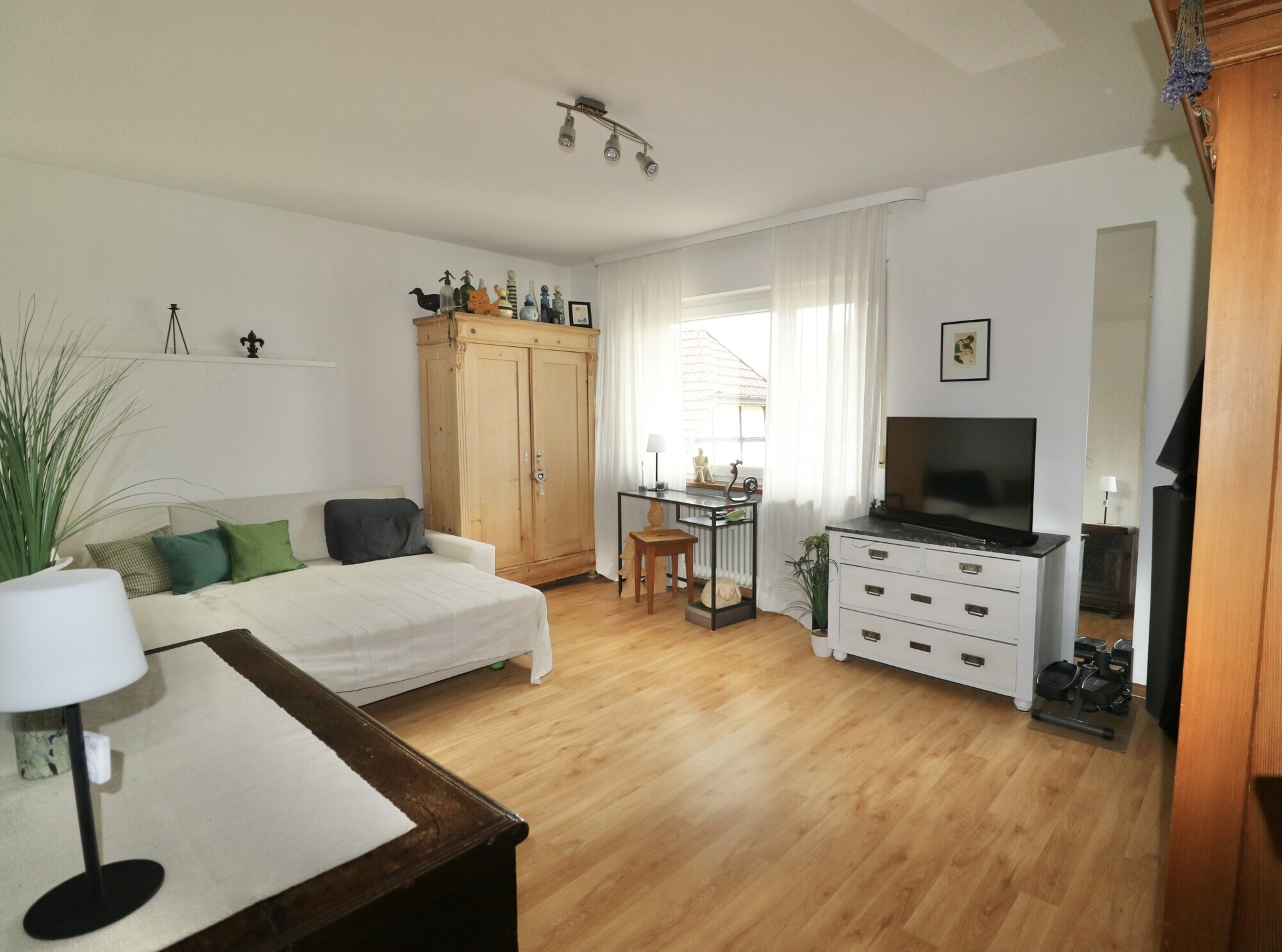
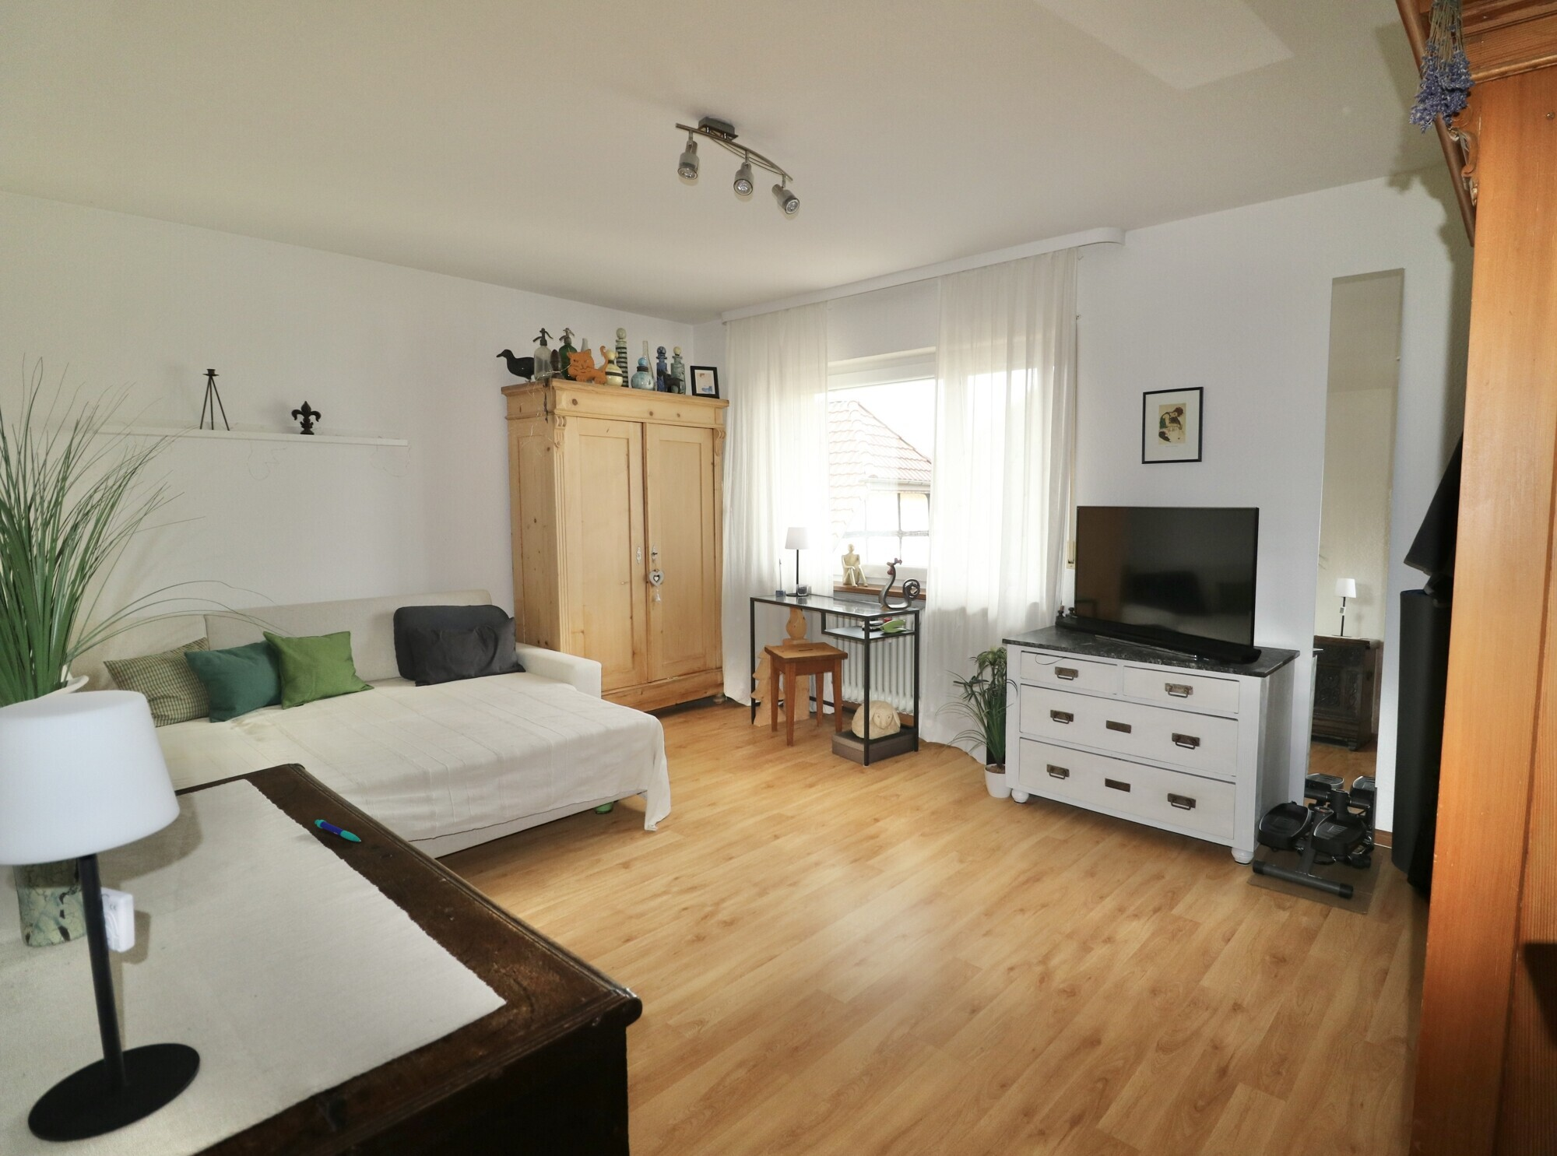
+ pen (338, 831)
